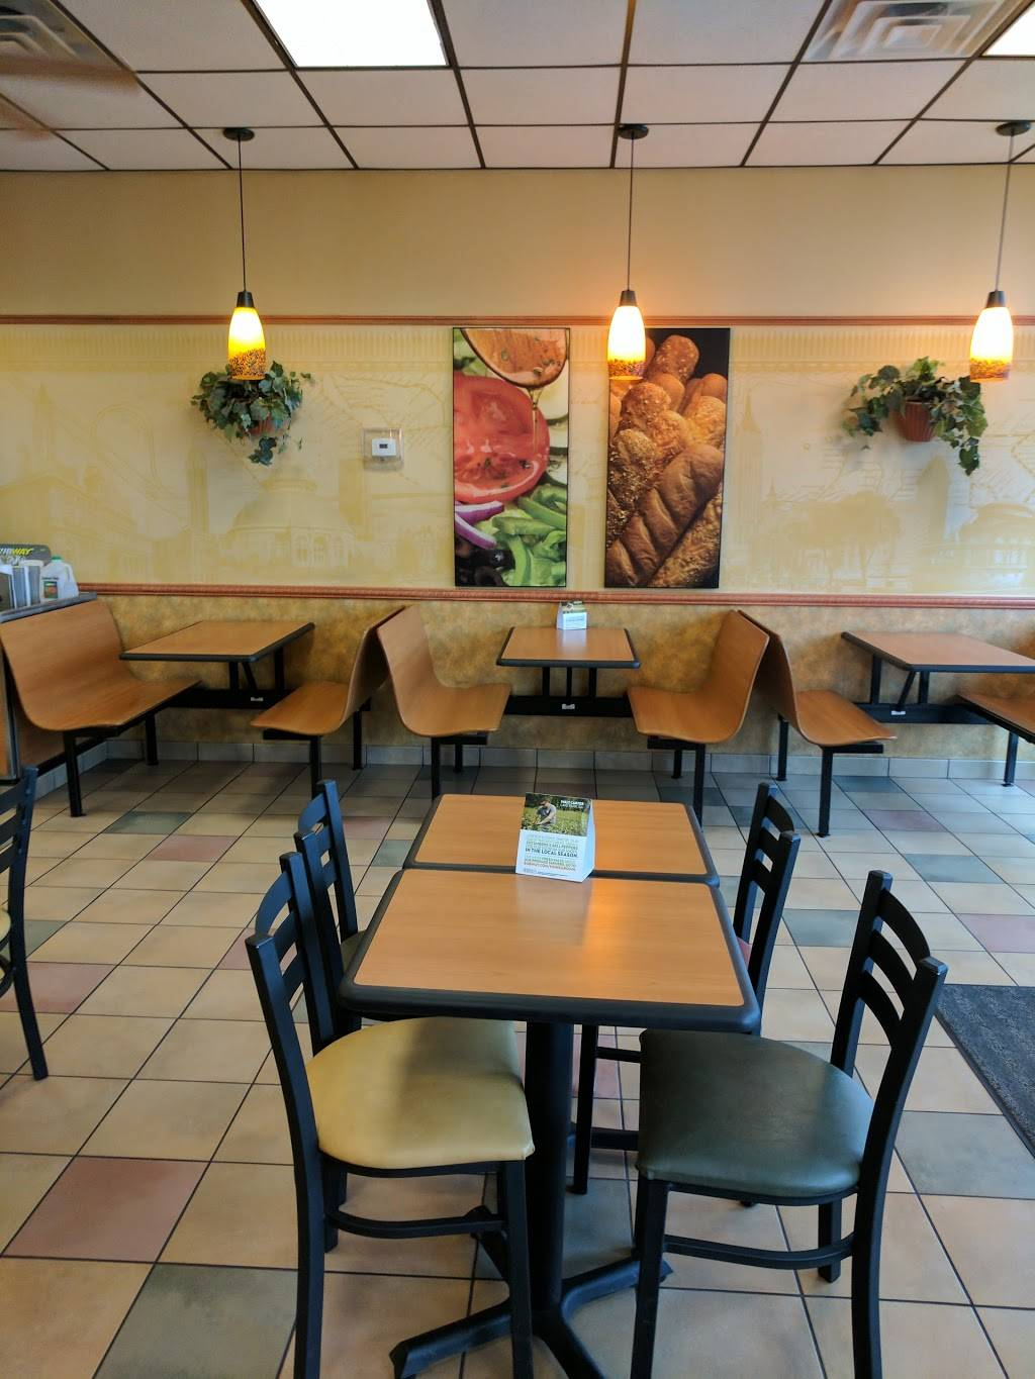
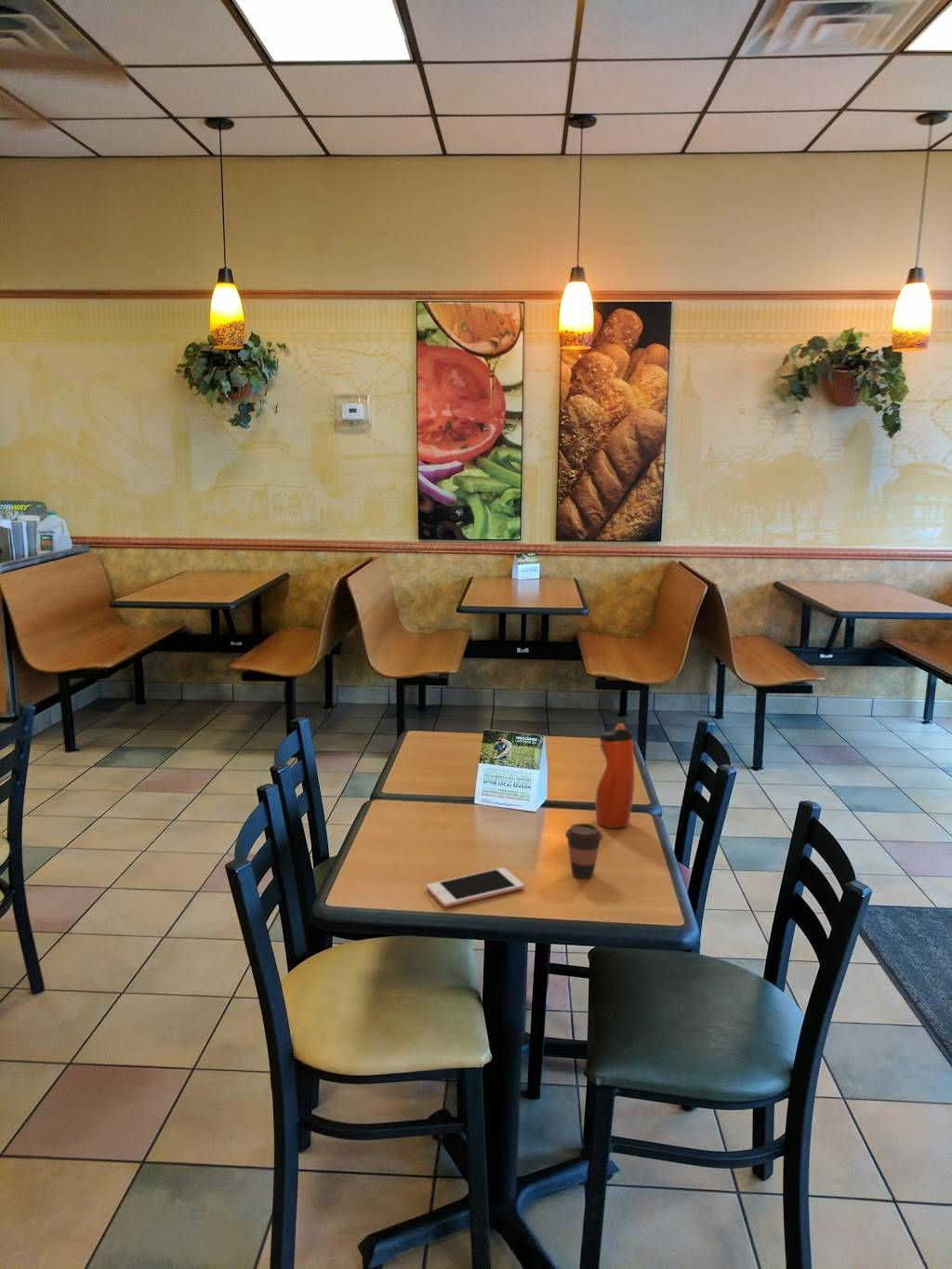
+ cell phone (475, 886)
+ water bottle (615, 773)
+ coffee cup (583, 851)
